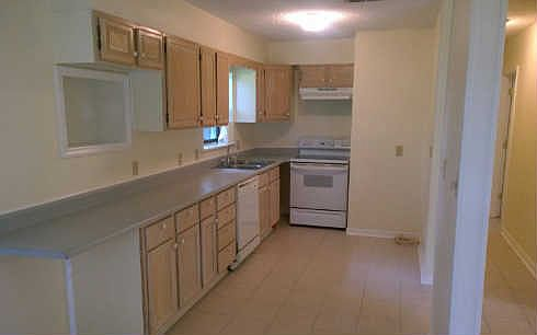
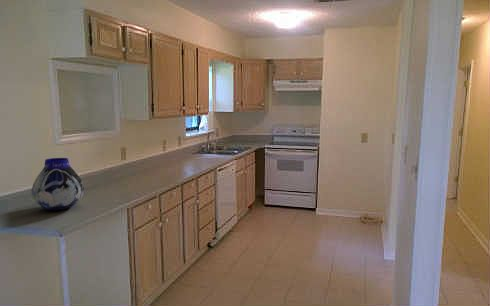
+ vase (58, 183)
